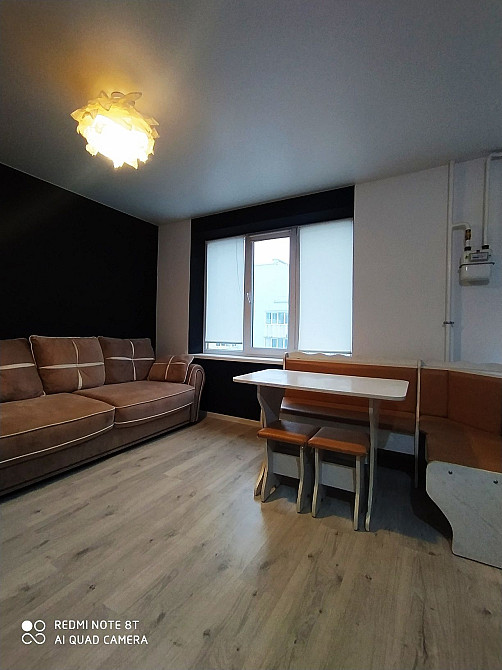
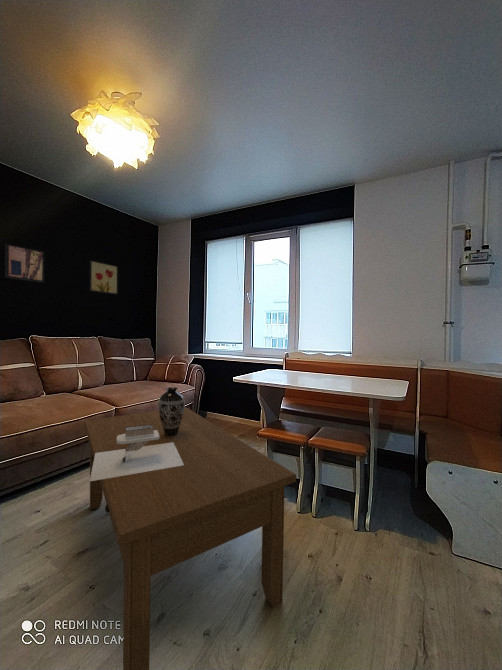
+ coffee table (167, 492)
+ decorative vase (171, 410)
+ wall art (25, 263)
+ wall art (104, 278)
+ books (138, 442)
